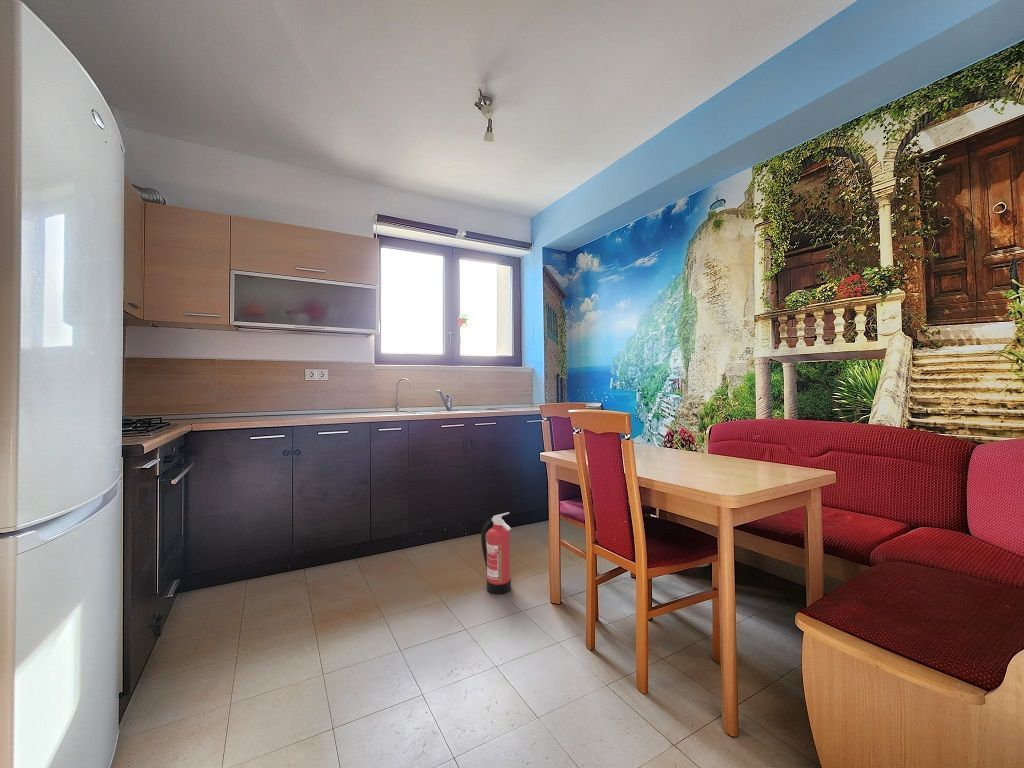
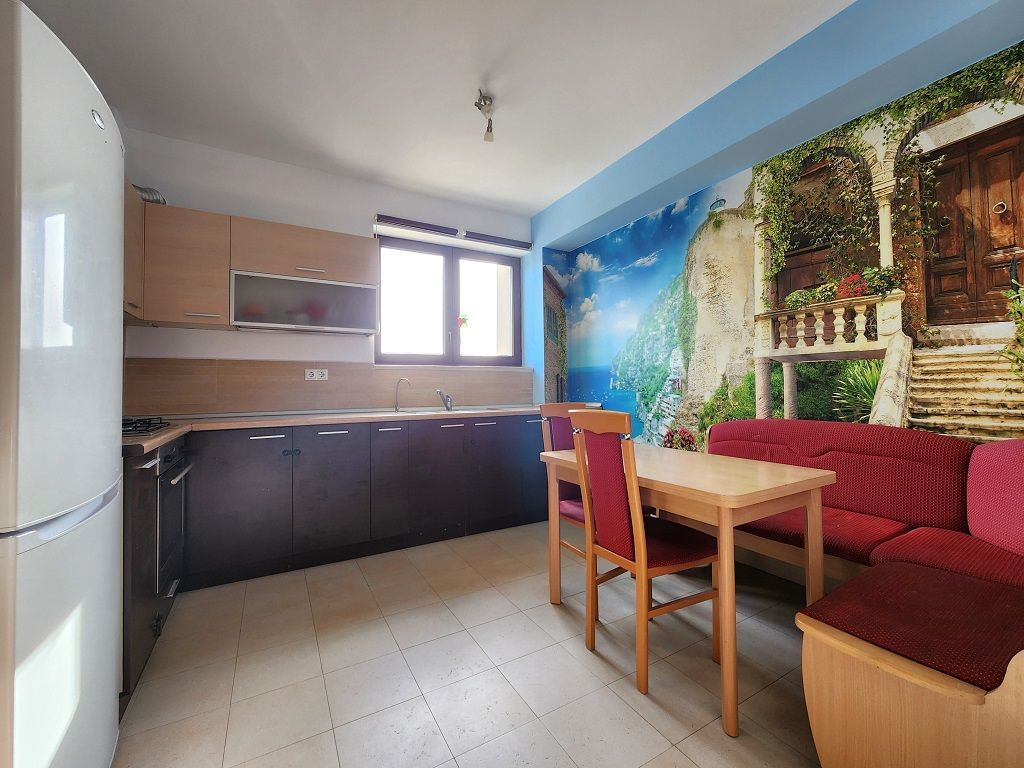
- fire extinguisher (496, 547)
